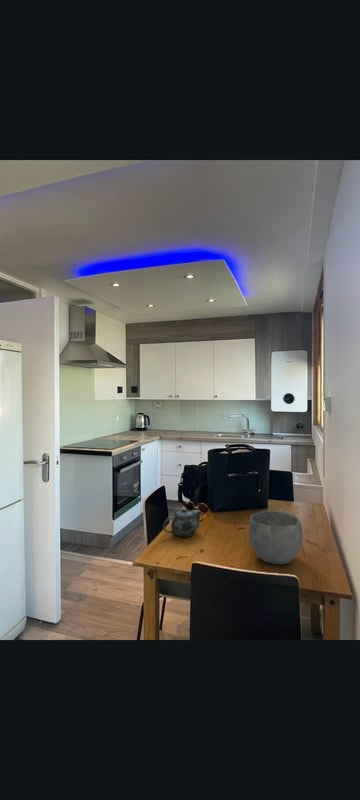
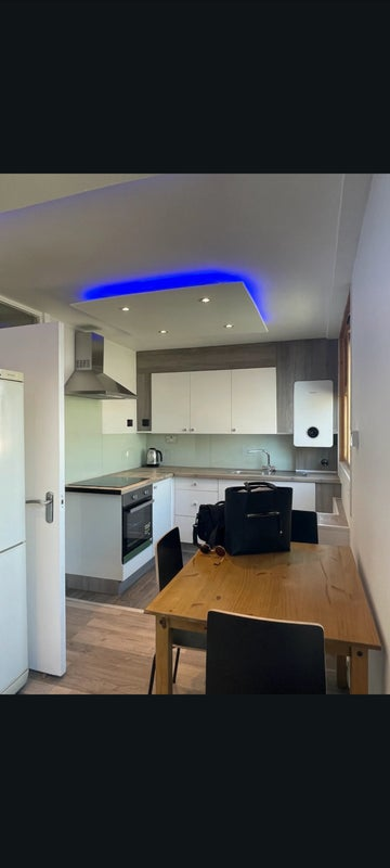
- chinaware (183, 521)
- bowl (275, 538)
